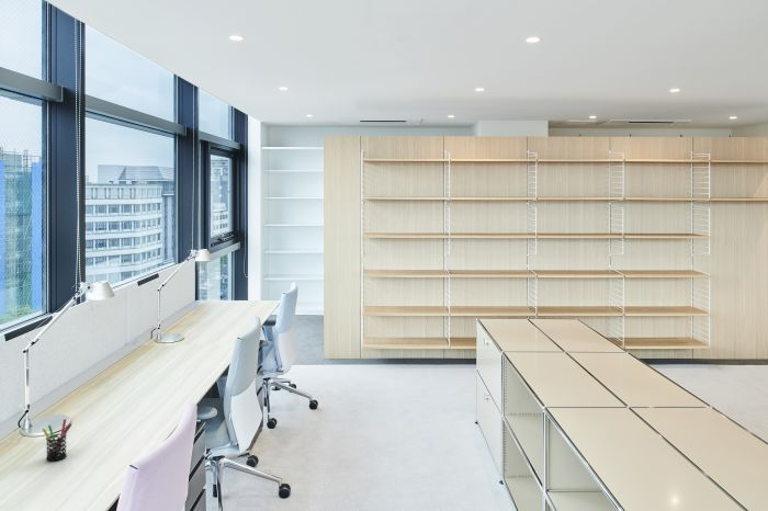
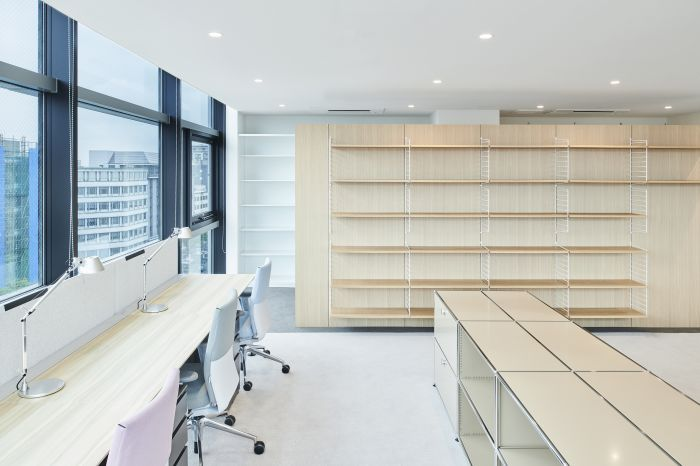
- pen holder (56, 440)
